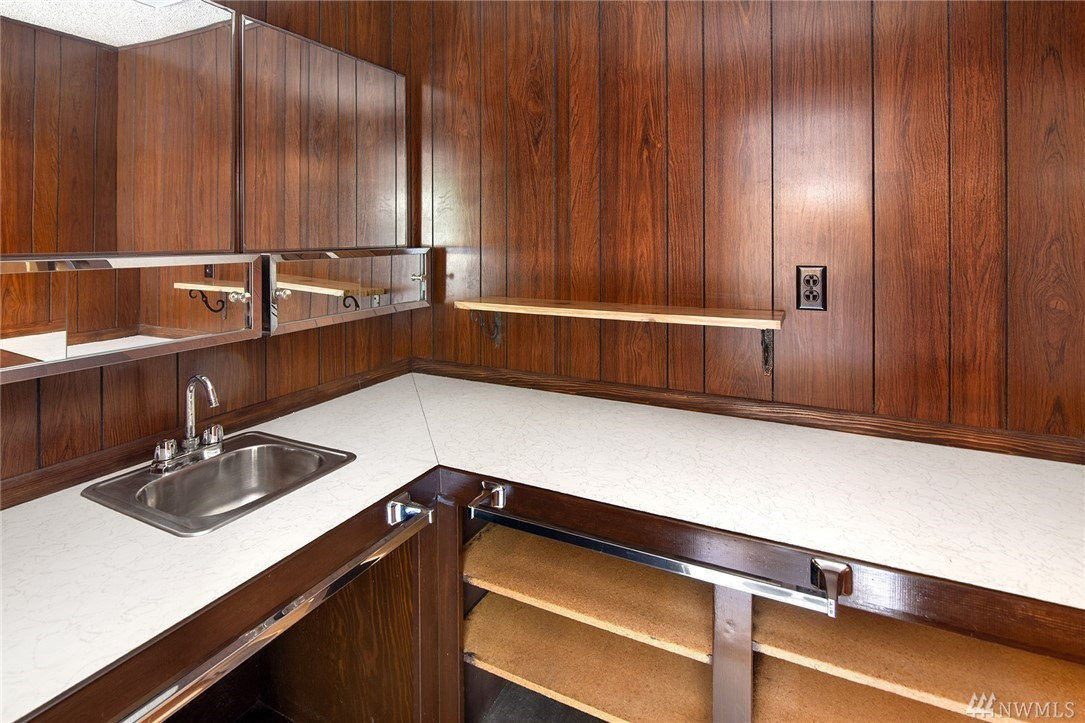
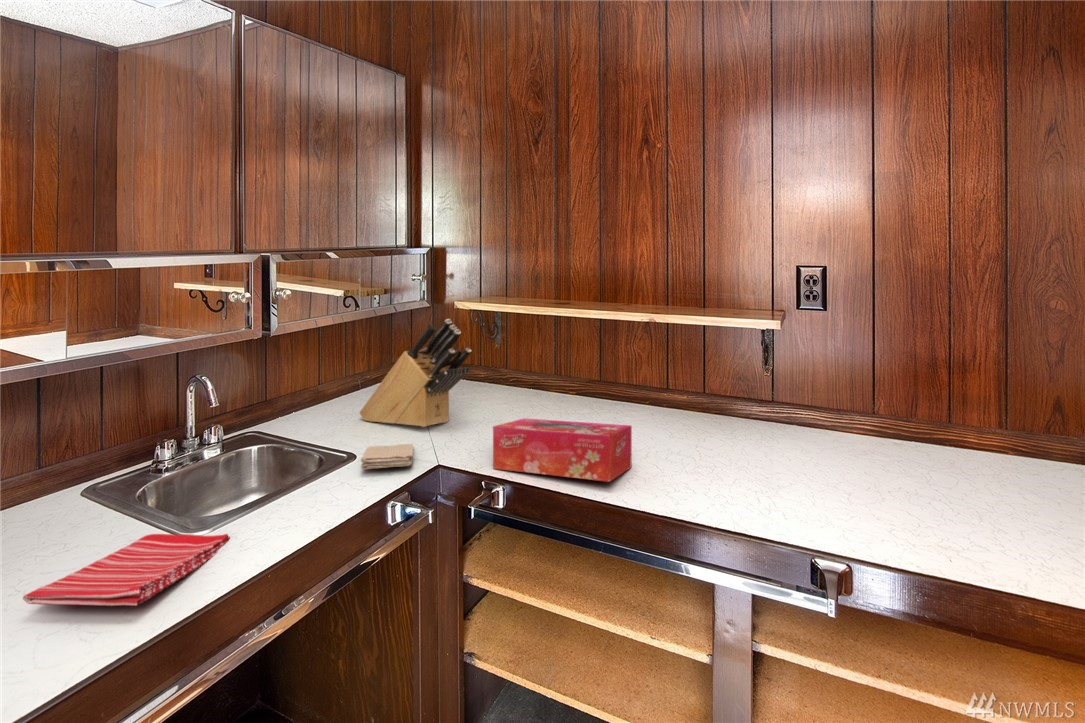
+ tissue box (562, 446)
+ washcloth (388, 454)
+ dish towel (141, 565)
+ knife block (414, 371)
